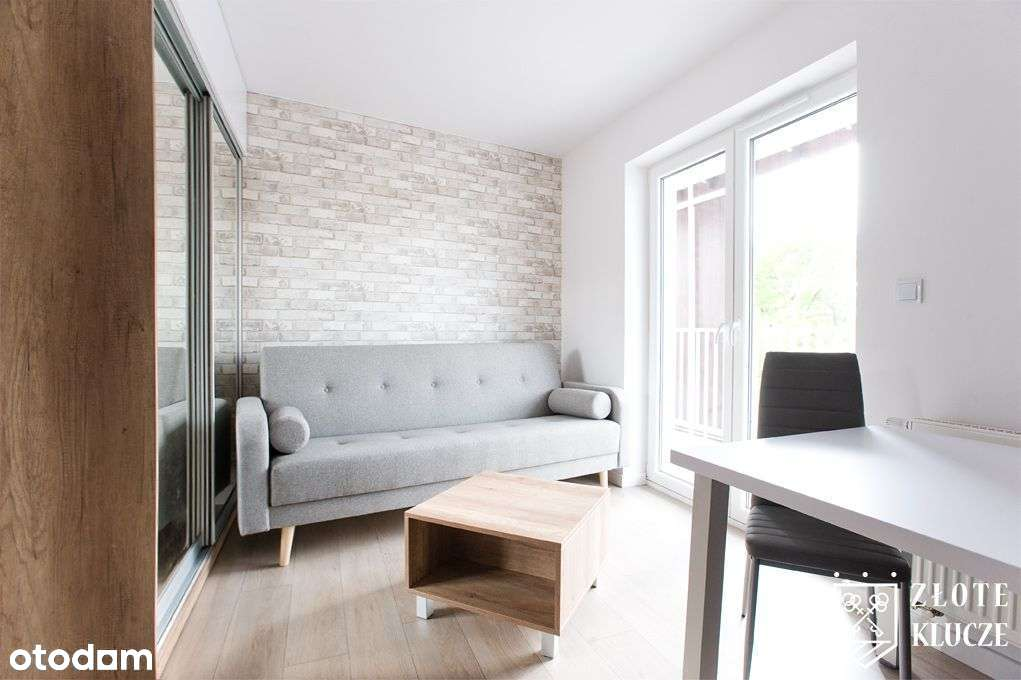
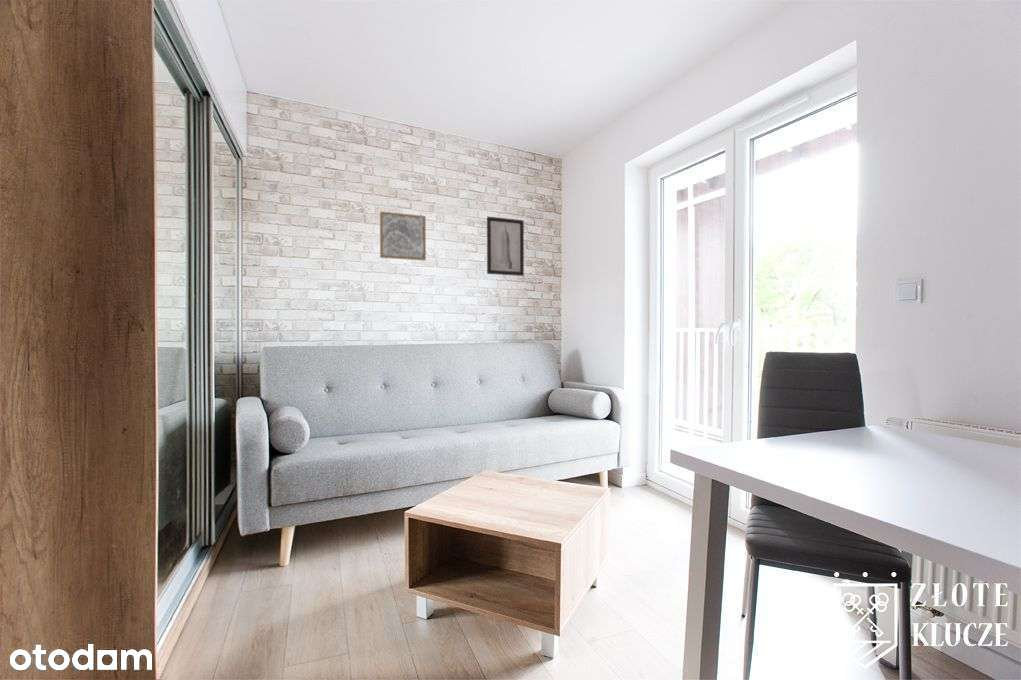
+ wall art (505, 246)
+ wall art (403, 236)
